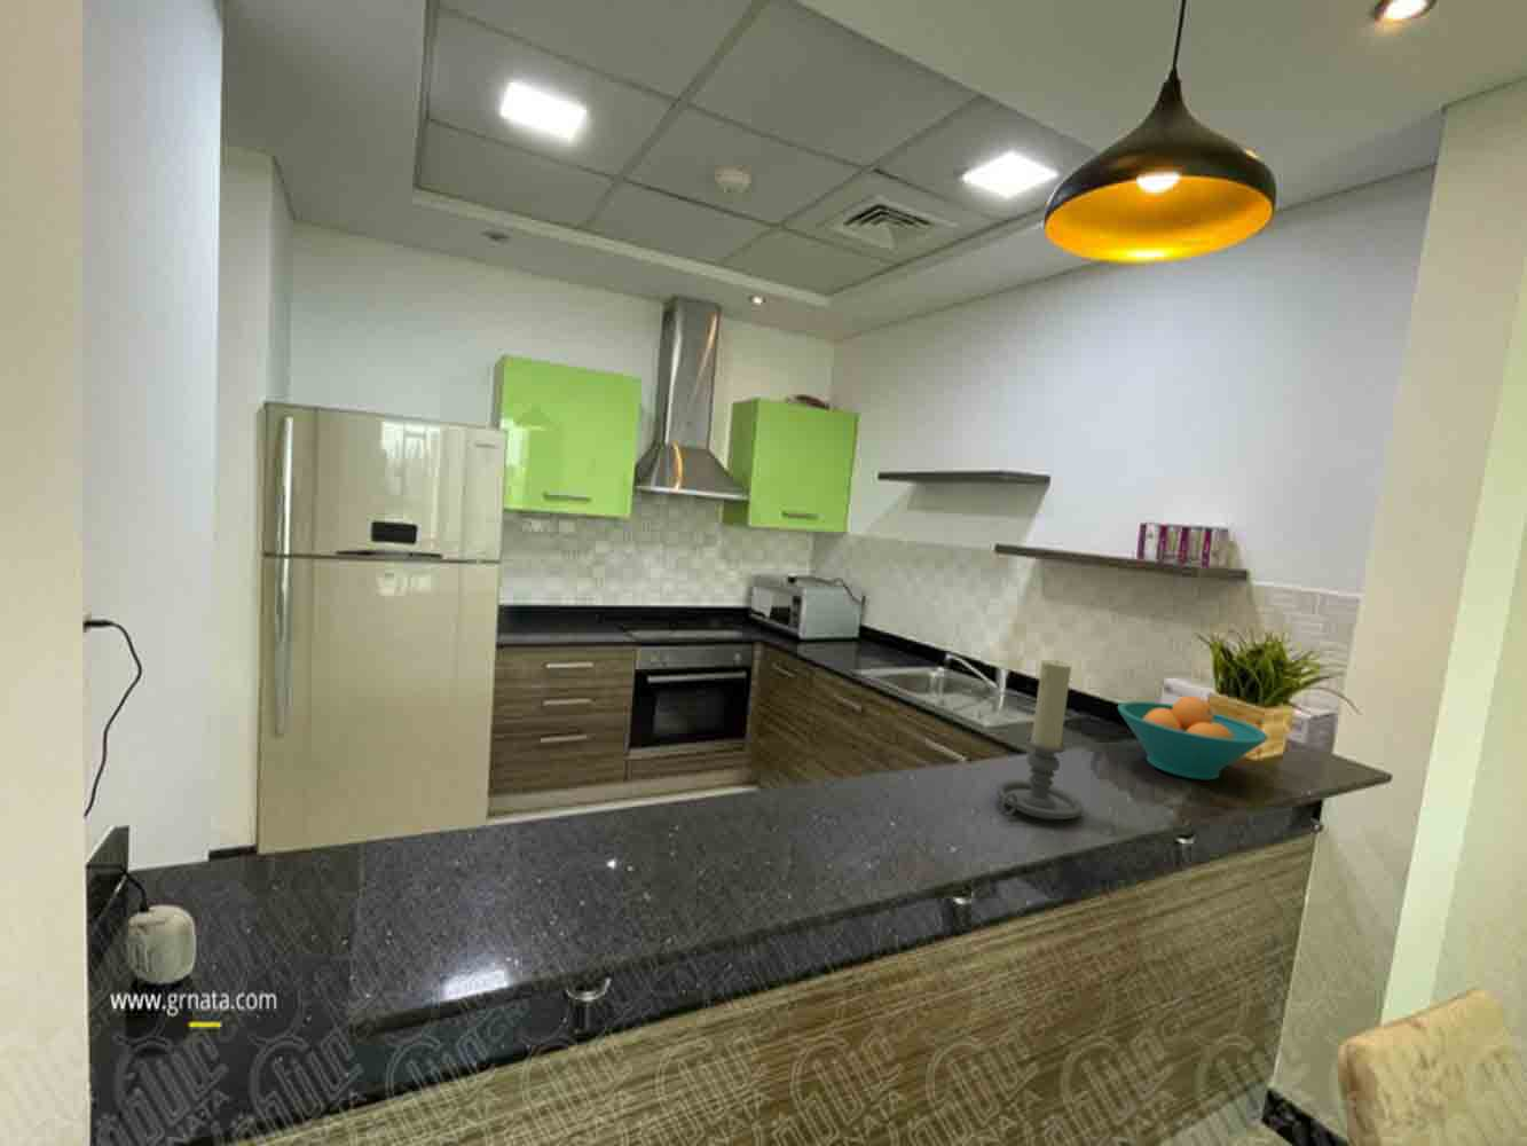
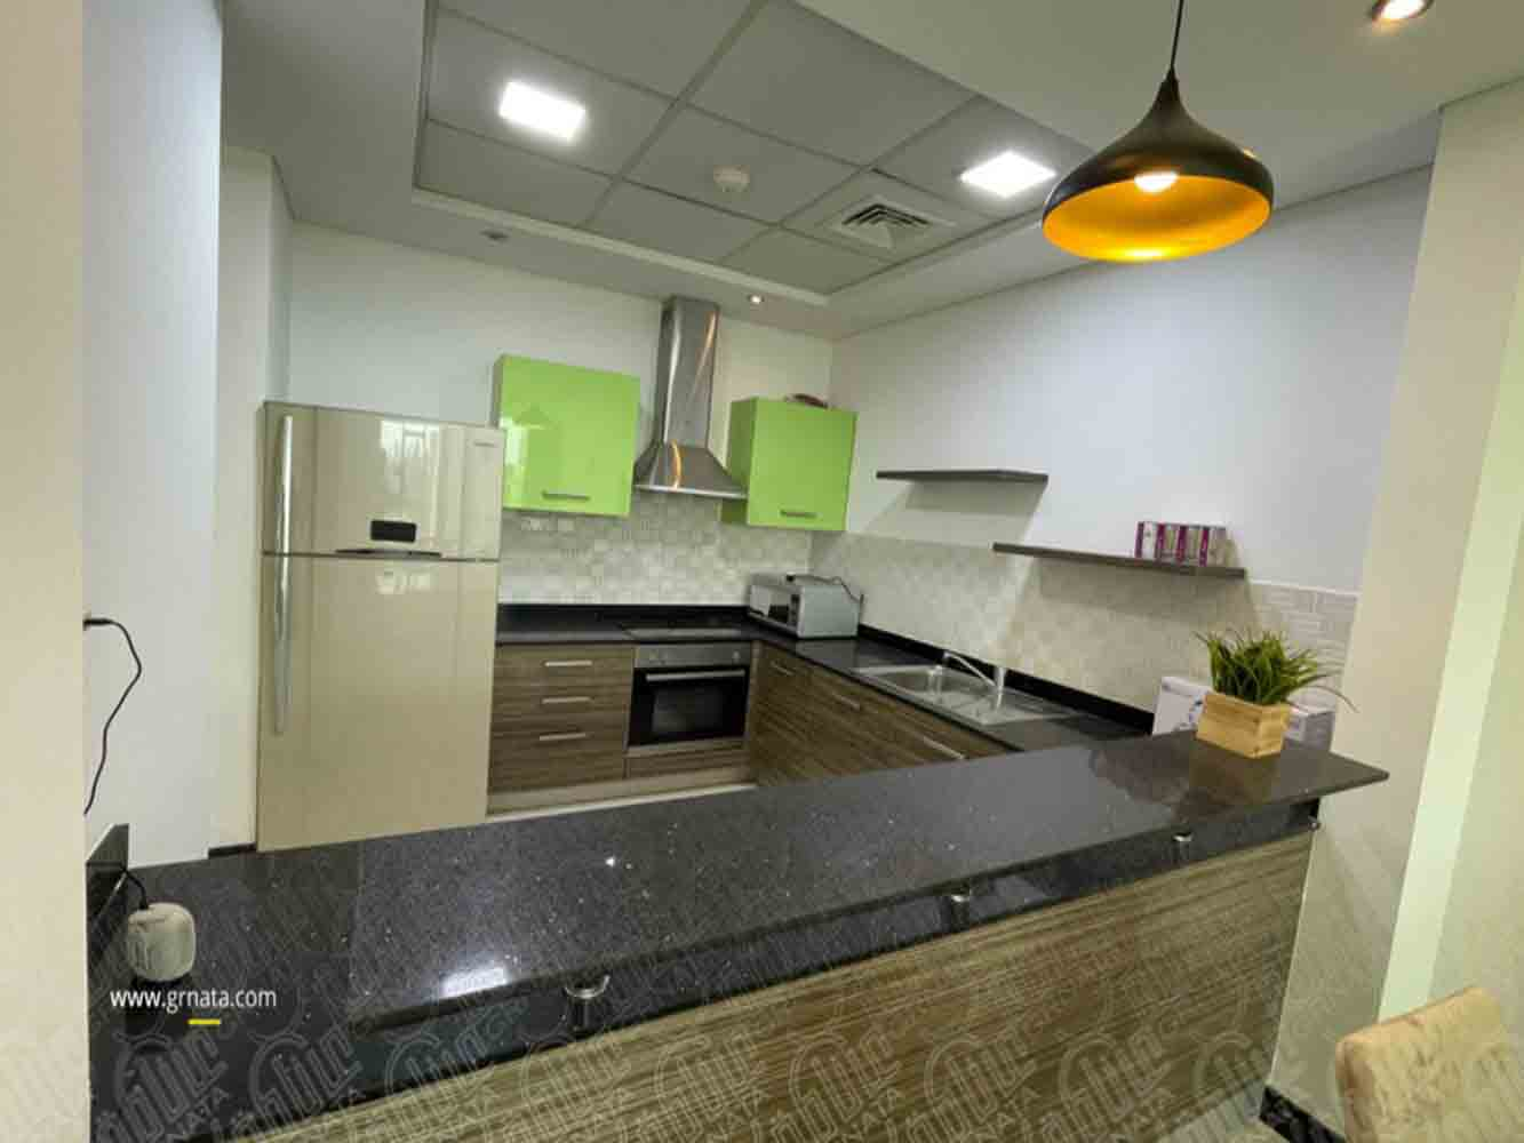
- candle holder (1041, 734)
- fruit bowl (1186, 732)
